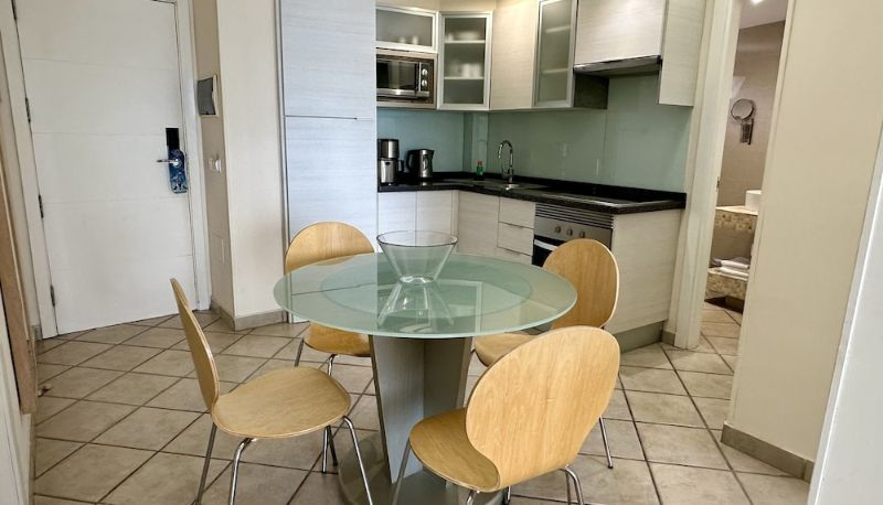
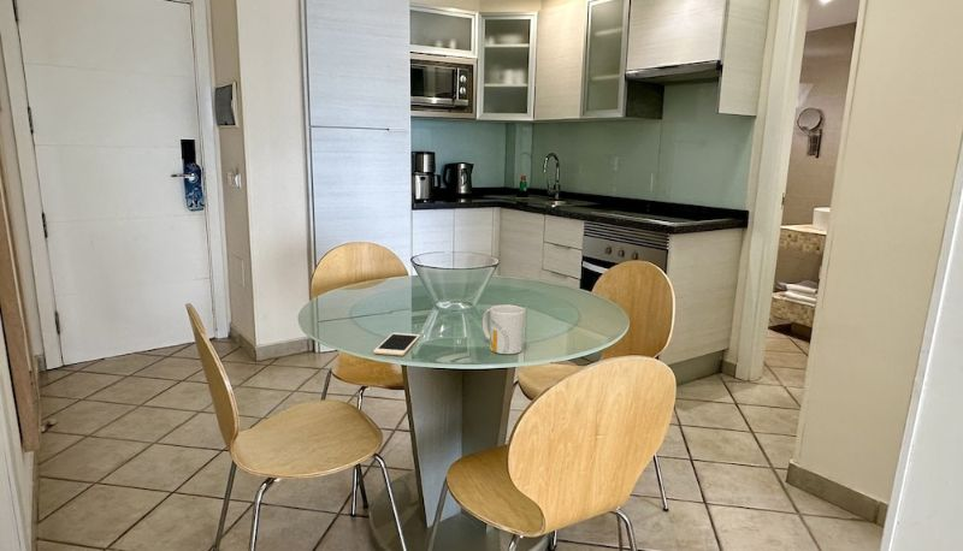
+ cell phone (397, 343)
+ mug (501, 327)
